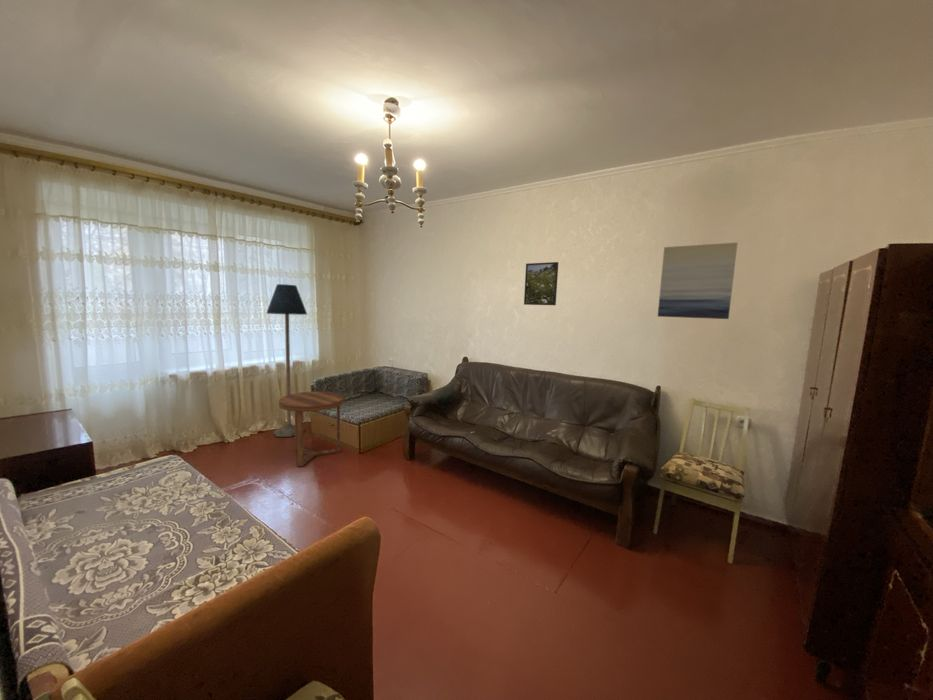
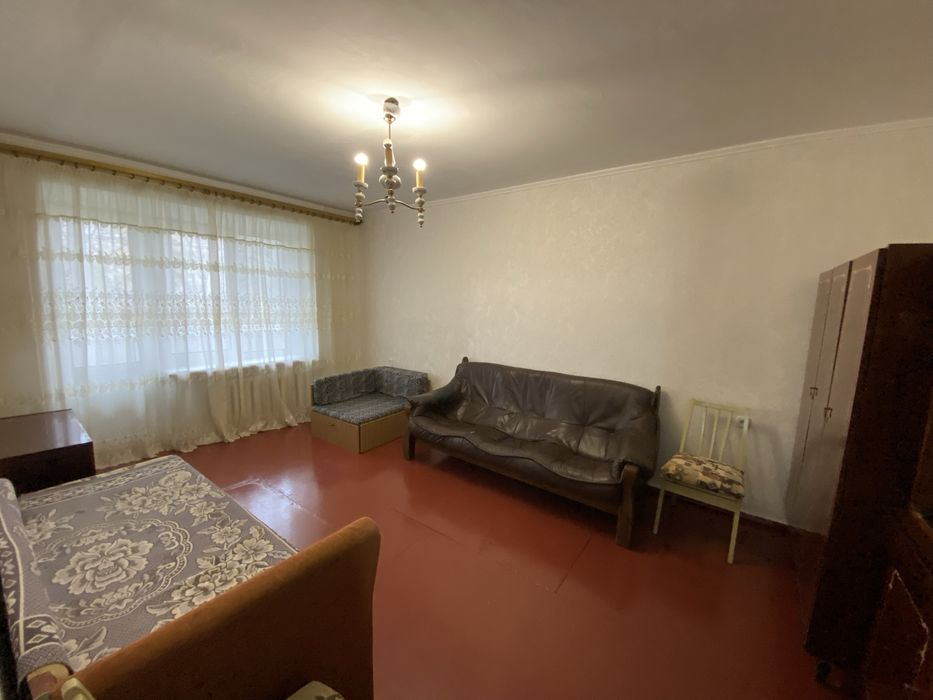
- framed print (540, 284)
- side table (303, 430)
- floor lamp (287, 360)
- wall art (695, 281)
